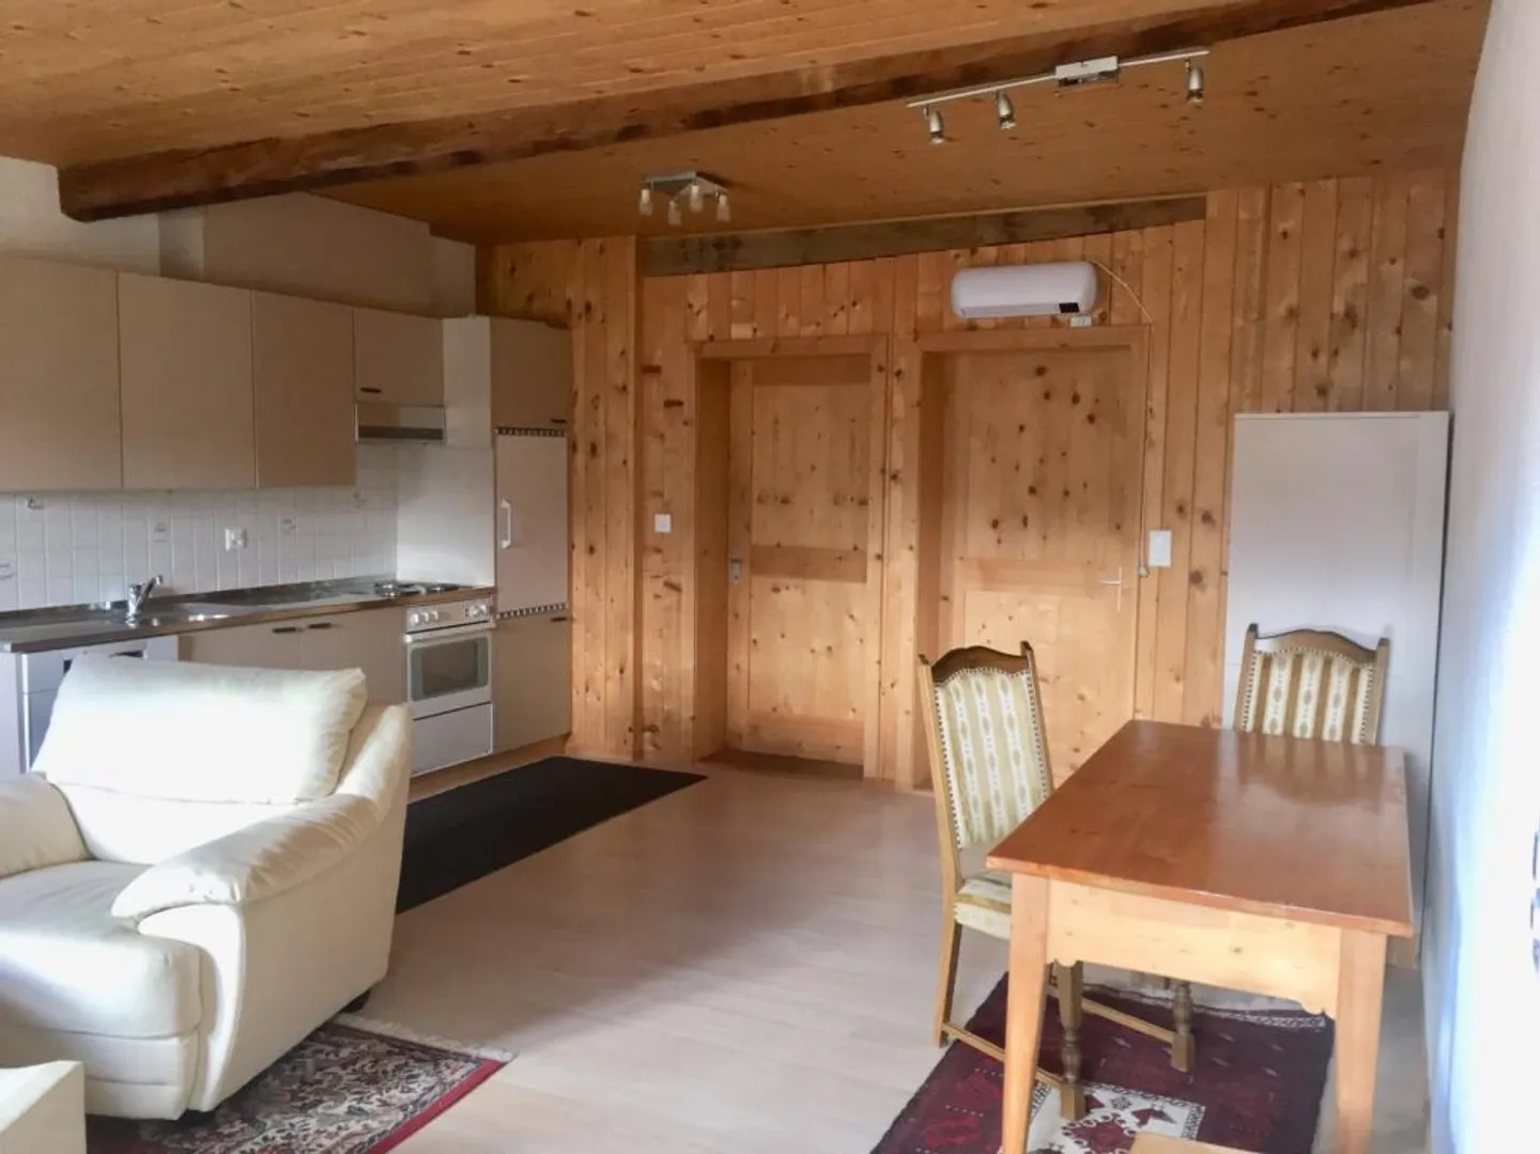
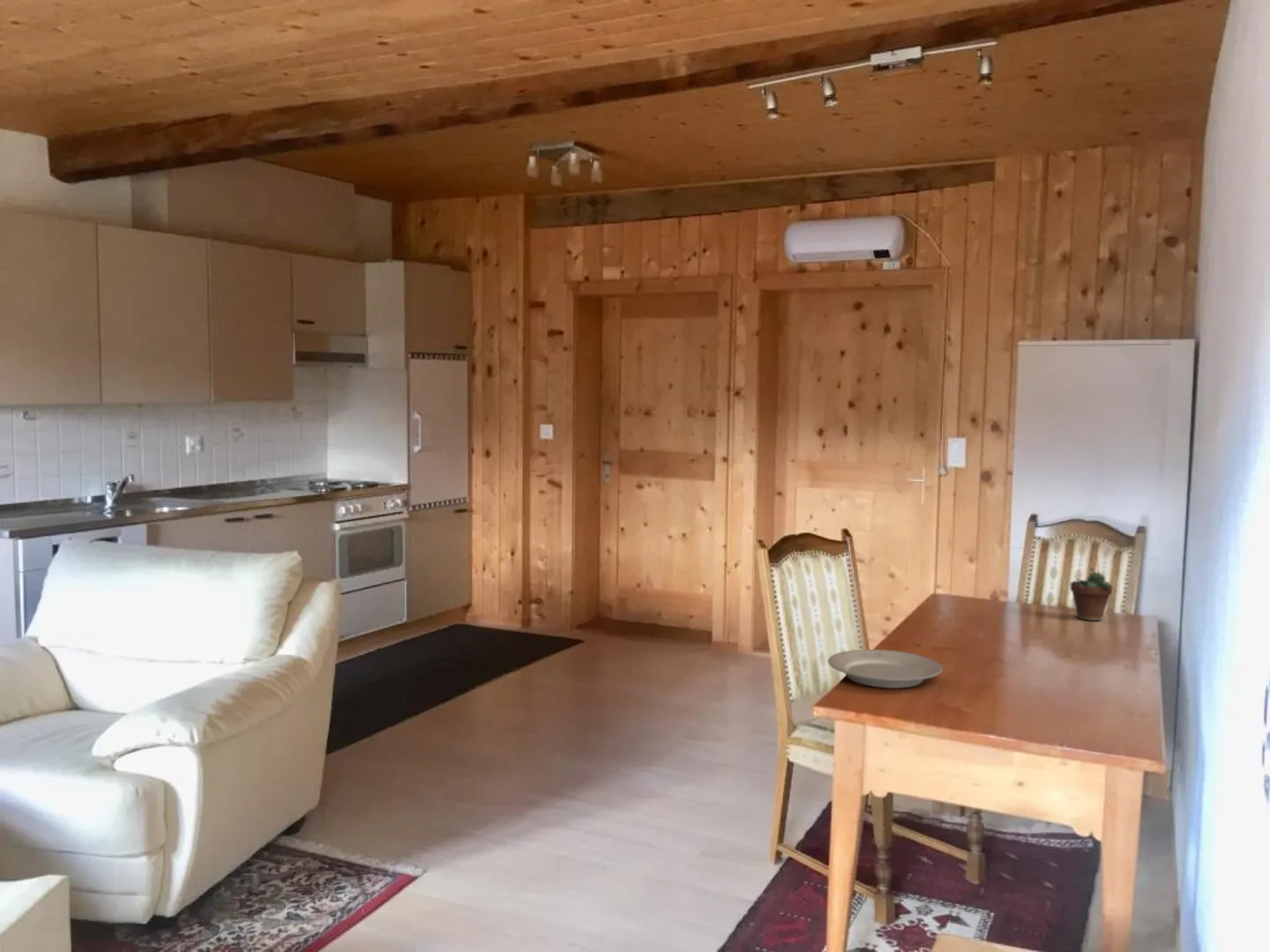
+ succulent plant (1091, 587)
+ plate (884, 670)
